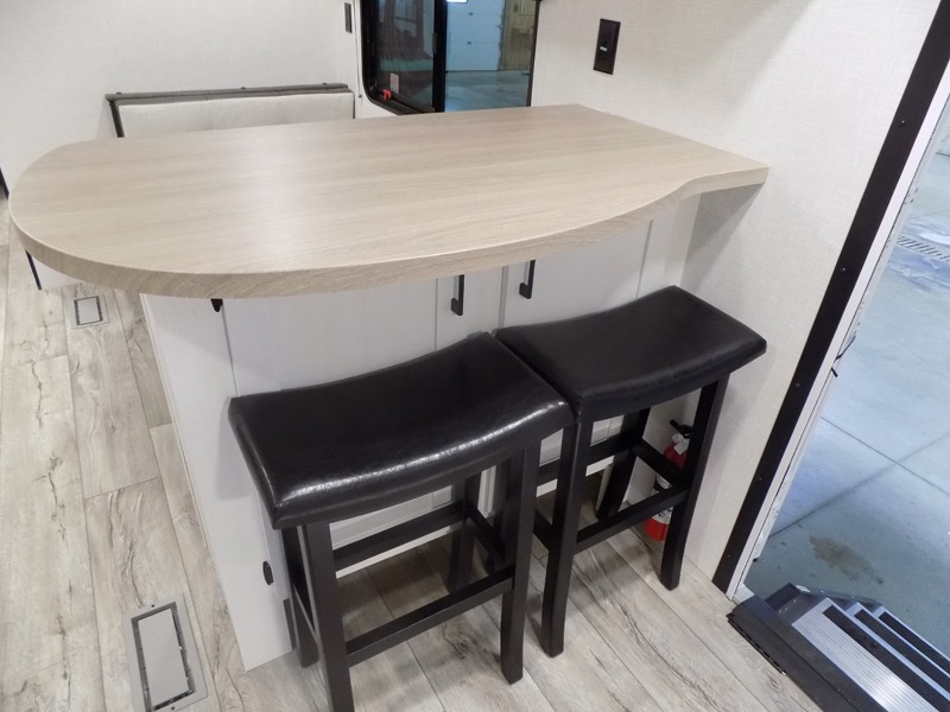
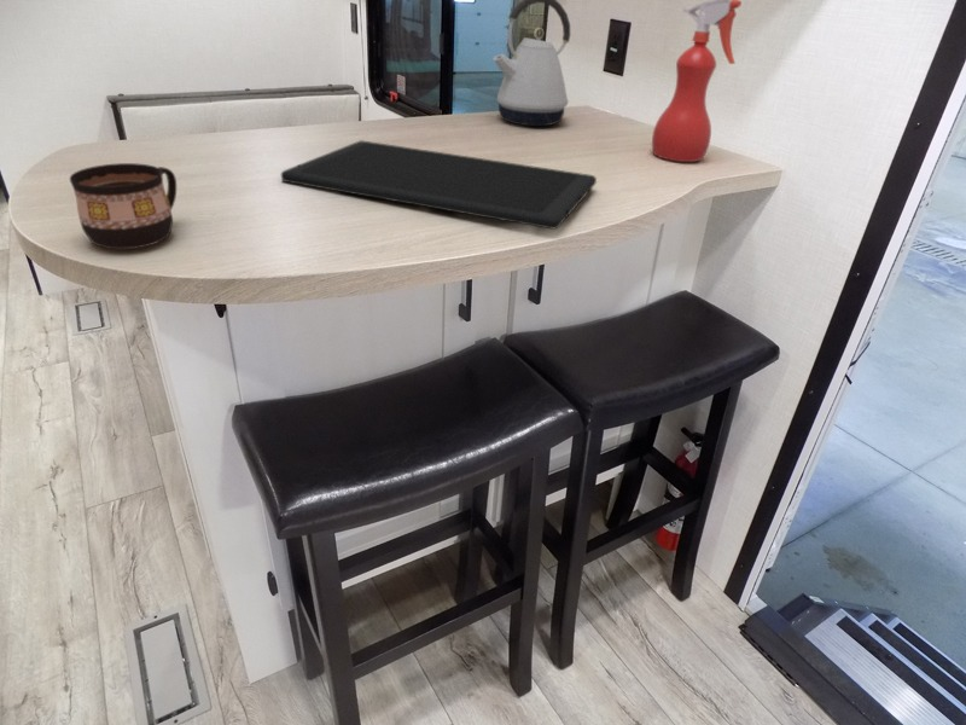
+ cup (129, 207)
+ kettle (533, 60)
+ cutting board (443, 178)
+ spray bottle (698, 82)
